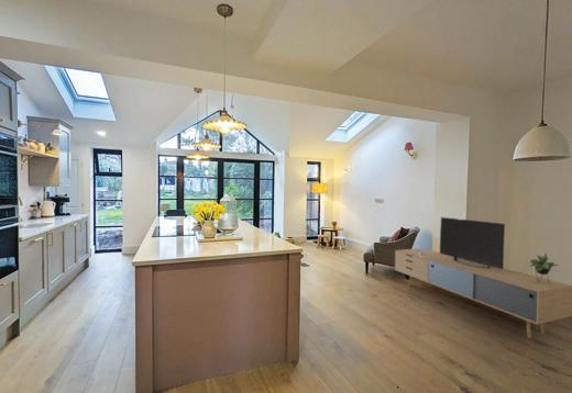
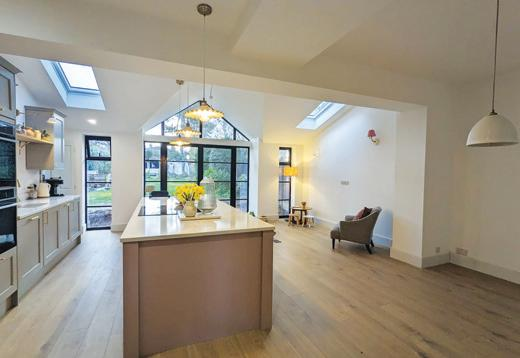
- media console (465, 262)
